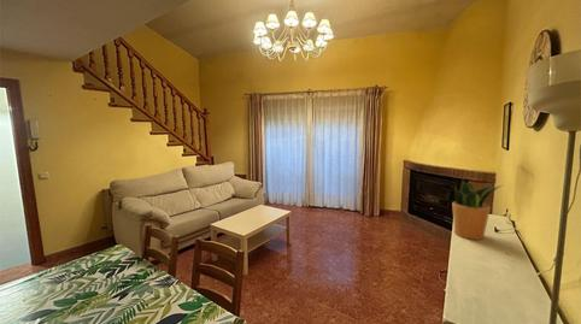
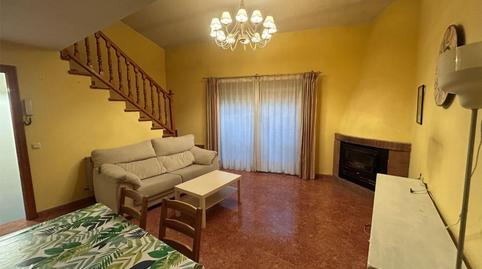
- potted plant (473, 208)
